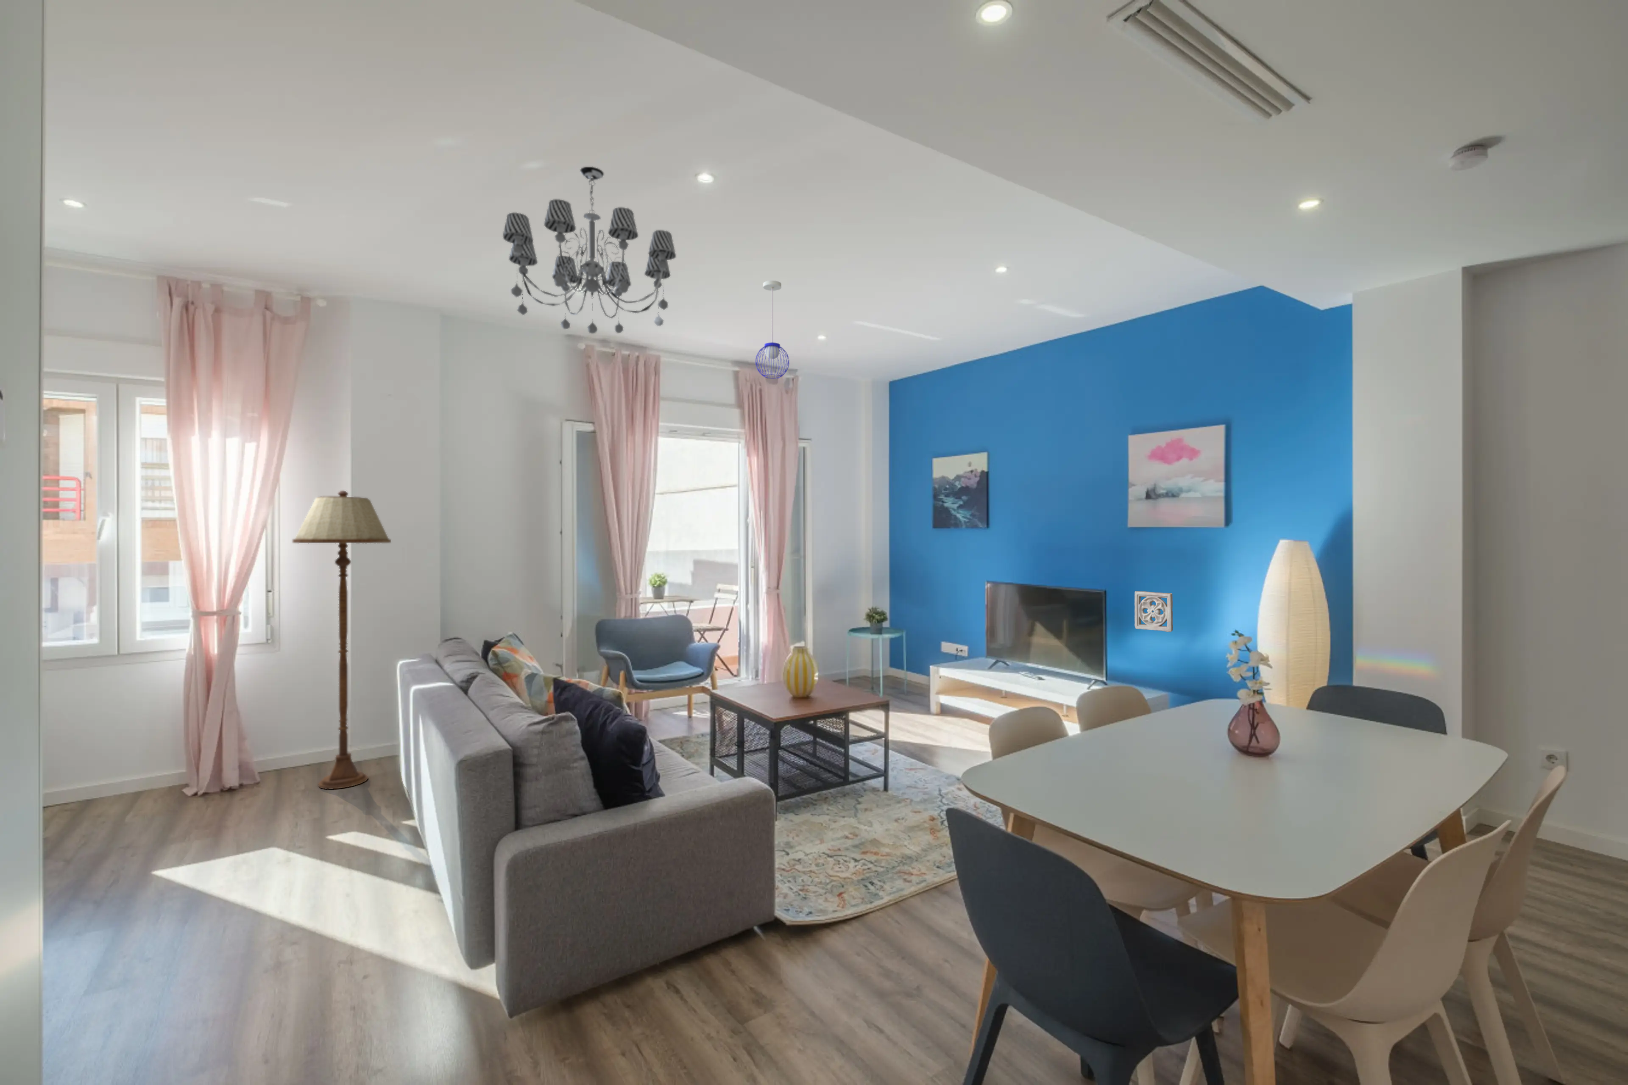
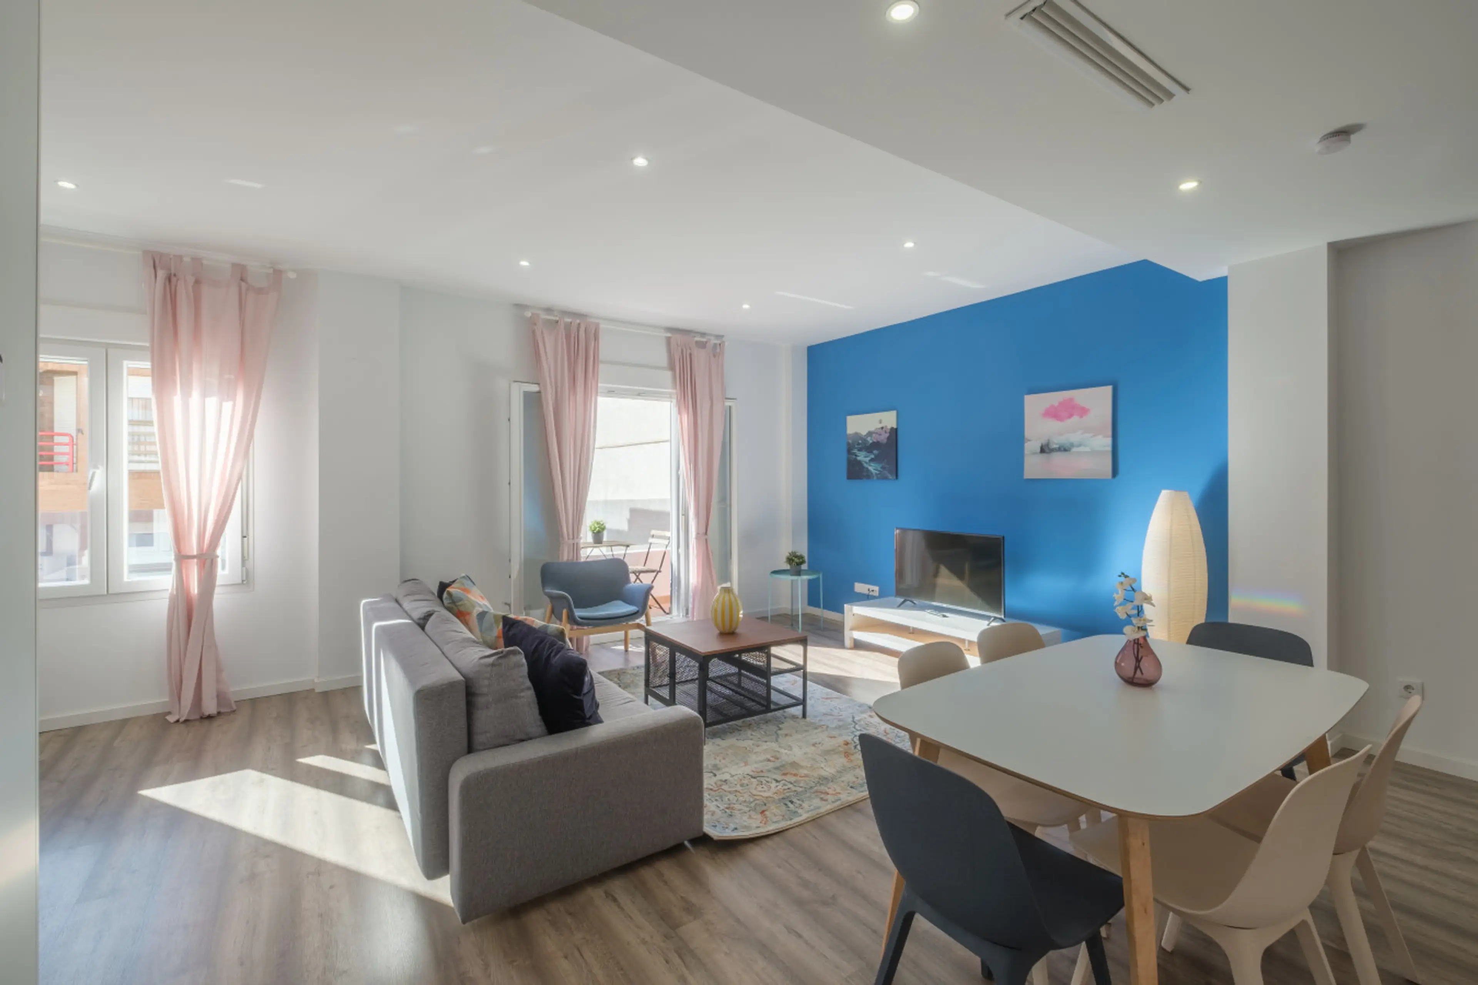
- chandelier (592, 253)
- pendant light (772, 331)
- floor lamp (343, 636)
- wall ornament (1153, 612)
